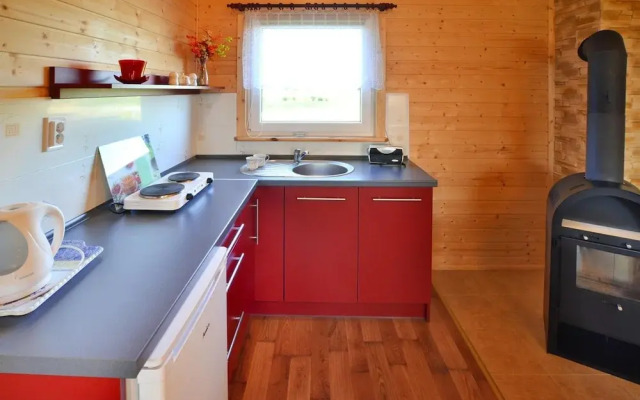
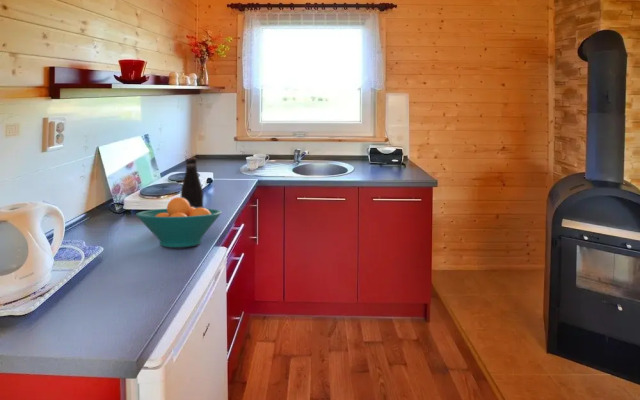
+ bottle (191, 189)
+ fruit bowl (179, 221)
